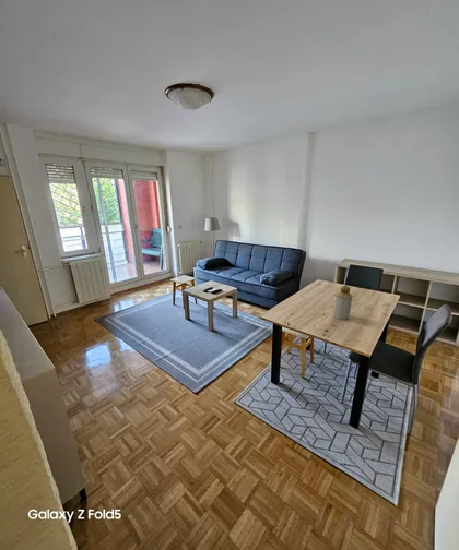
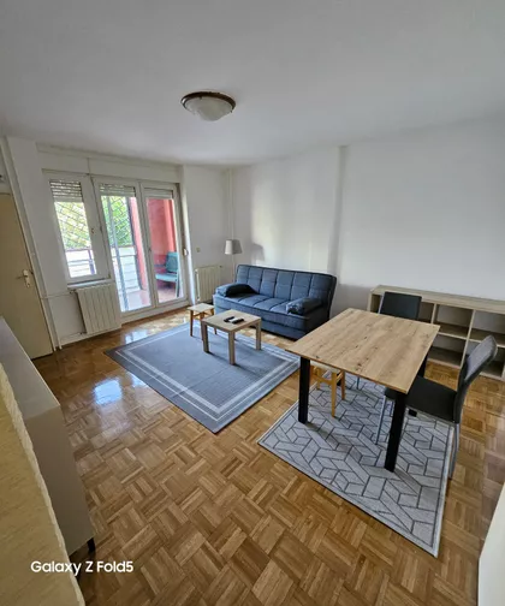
- bottle (343, 301)
